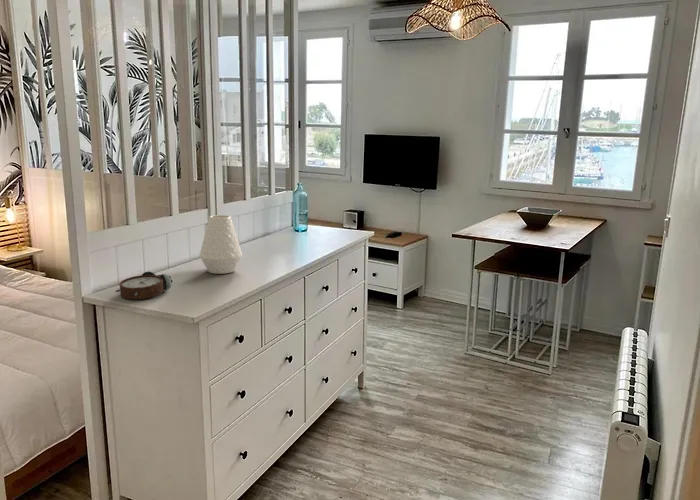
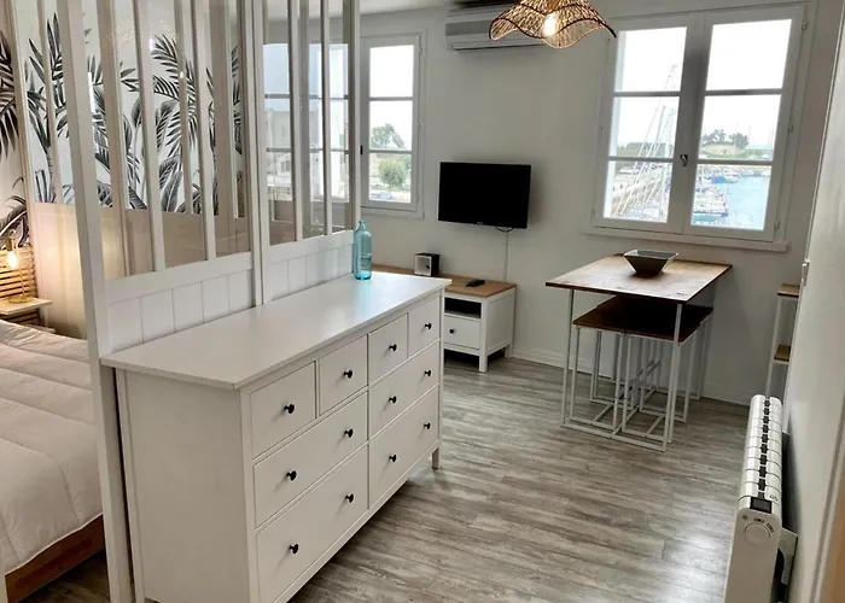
- vase (220, 243)
- alarm clock (147, 283)
